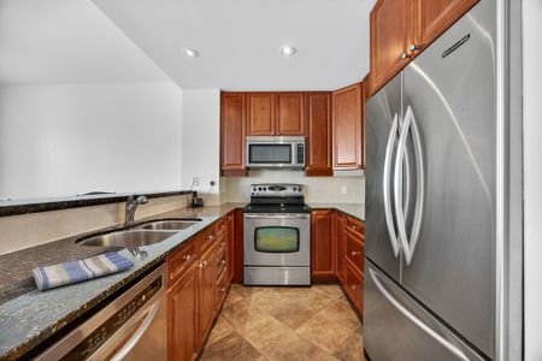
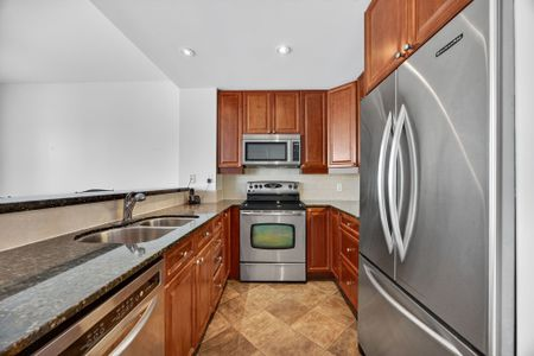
- dish towel (84, 267)
